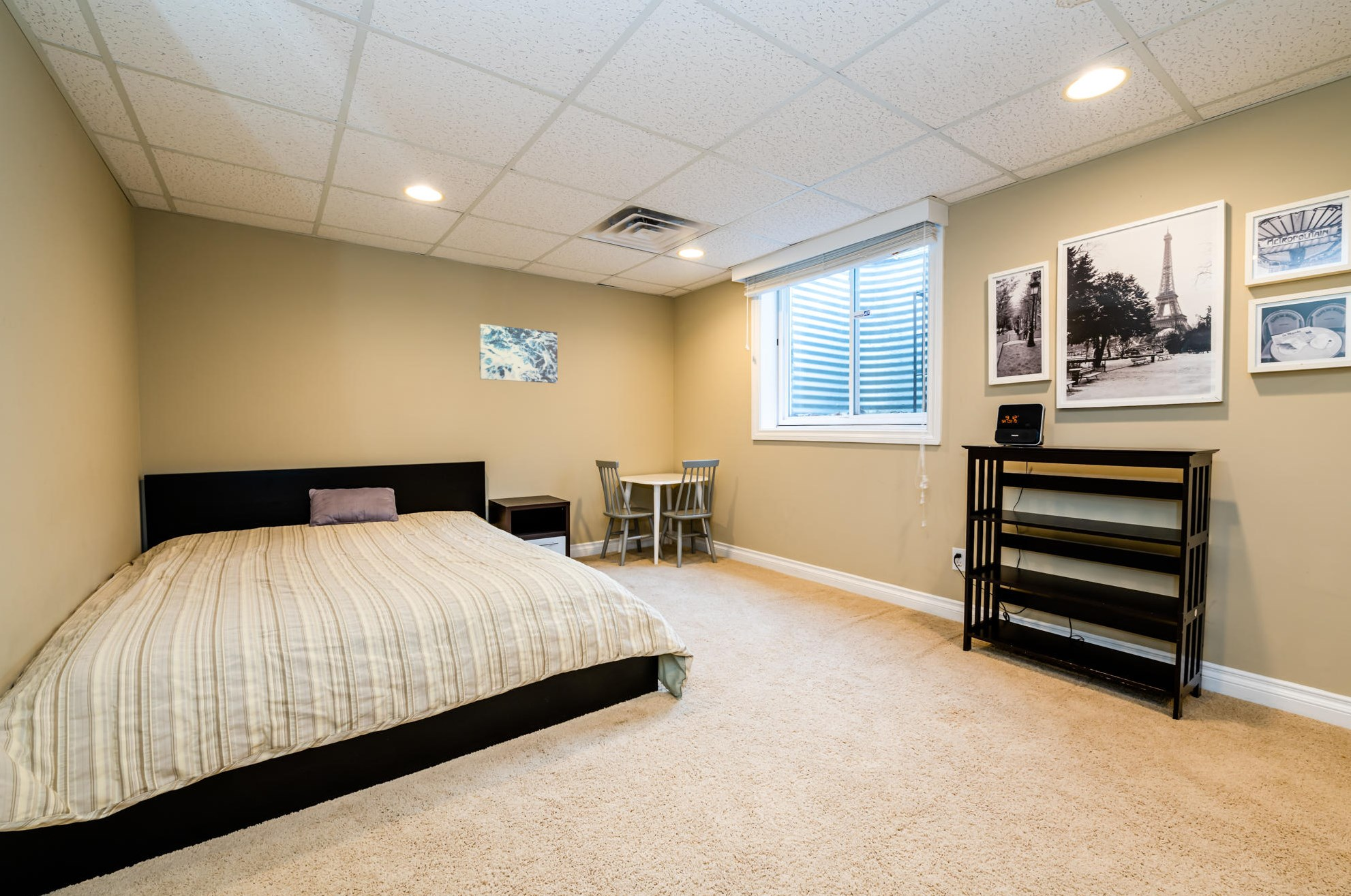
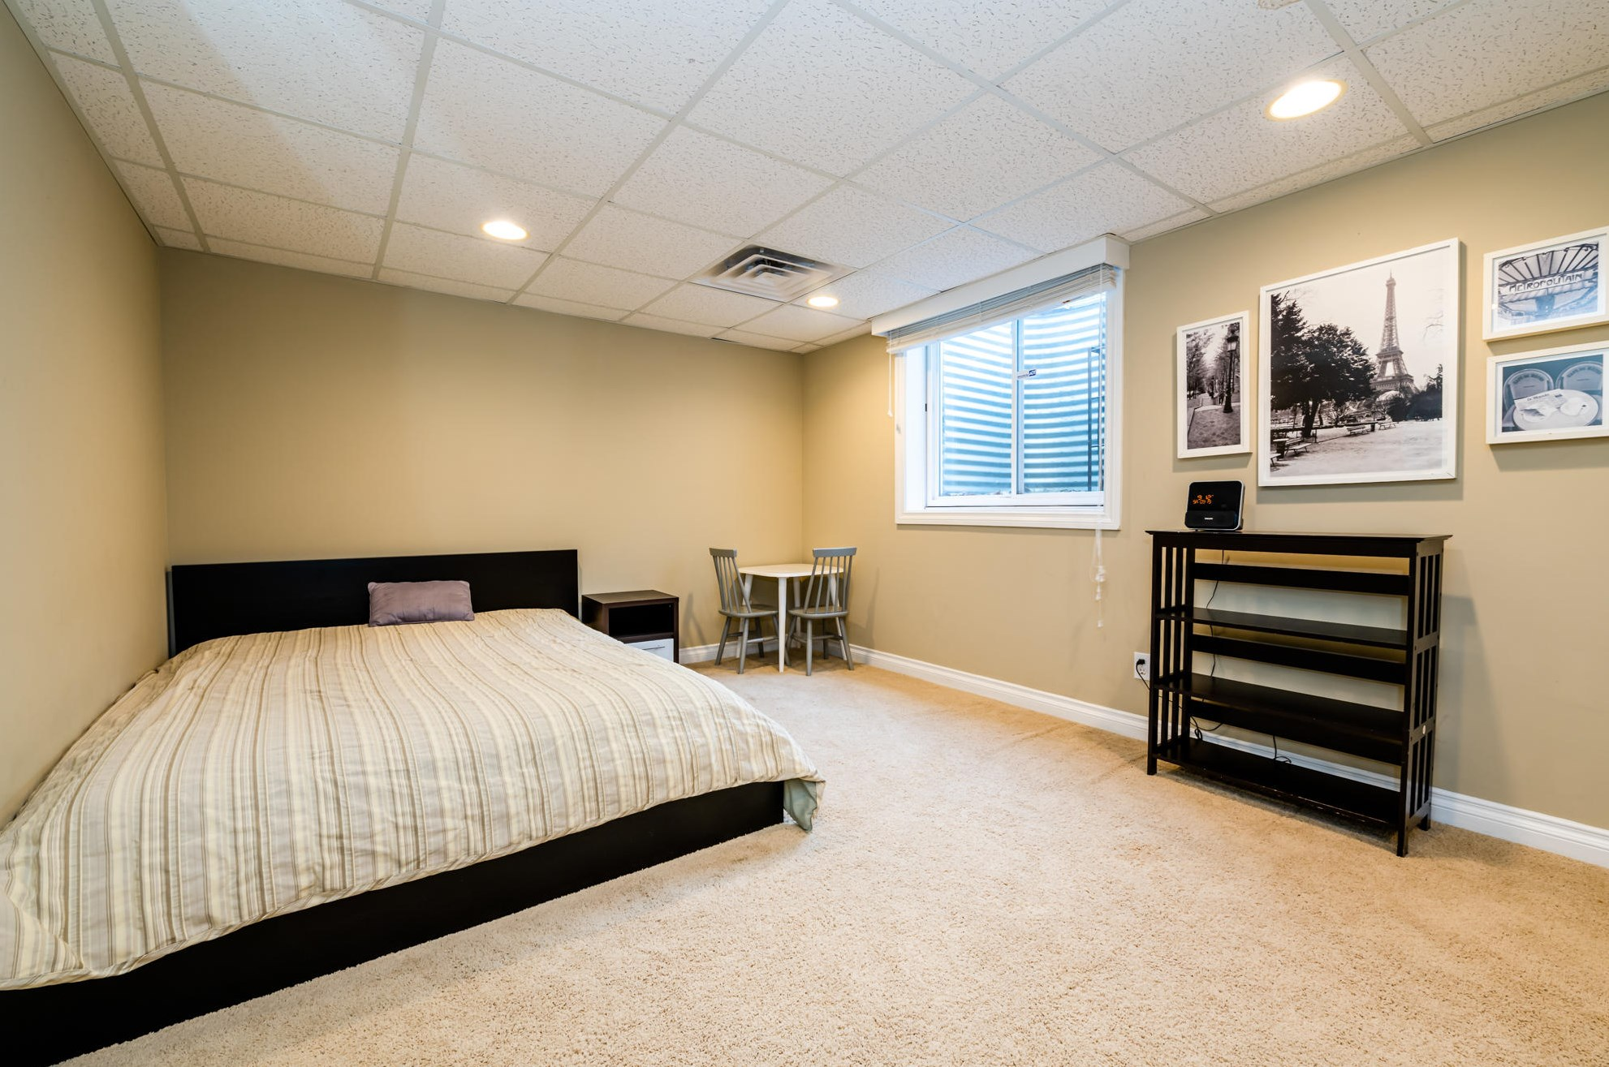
- wall art (519, 354)
